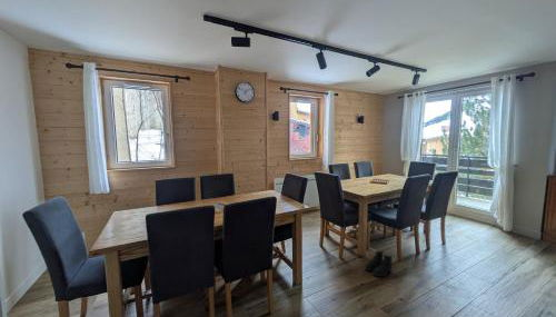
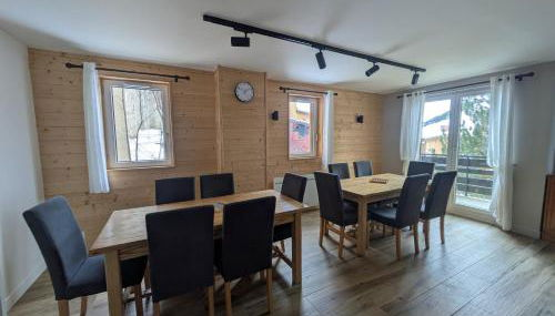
- boots (378, 261)
